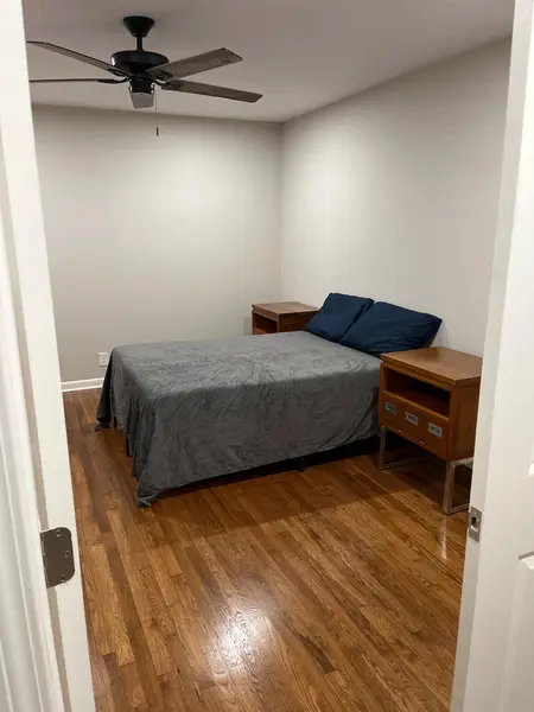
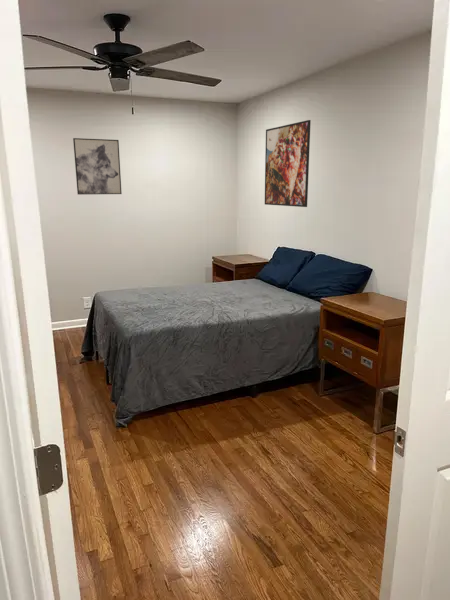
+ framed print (285, 166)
+ wall art (98, 167)
